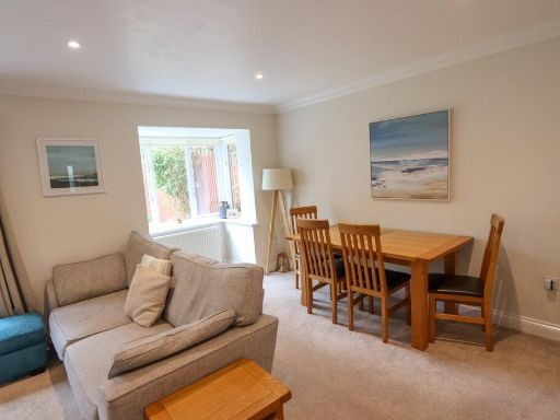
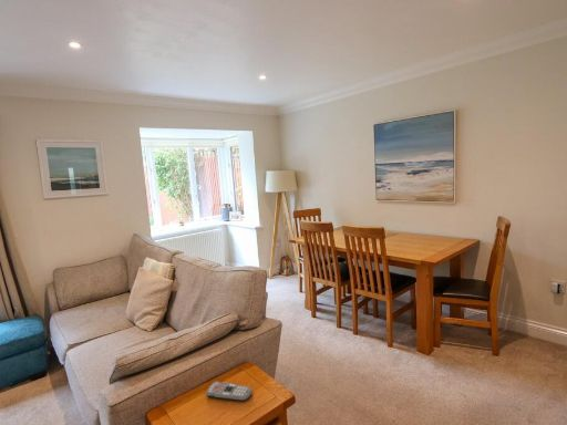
+ remote control (229, 391)
